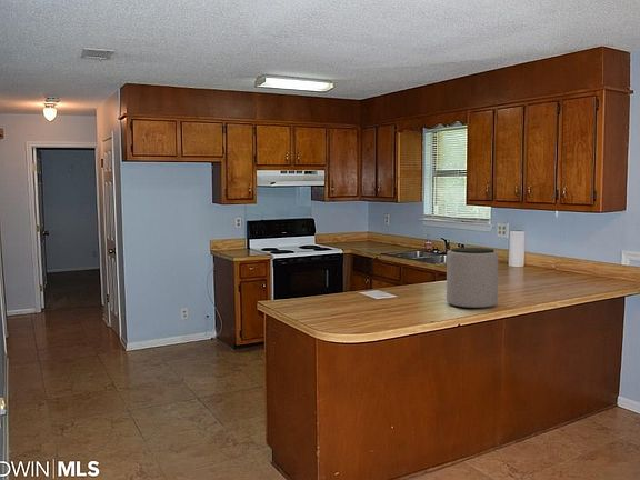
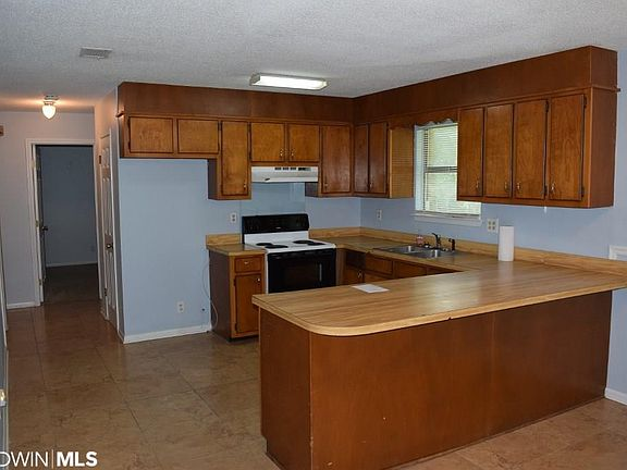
- plant pot (471, 277)
